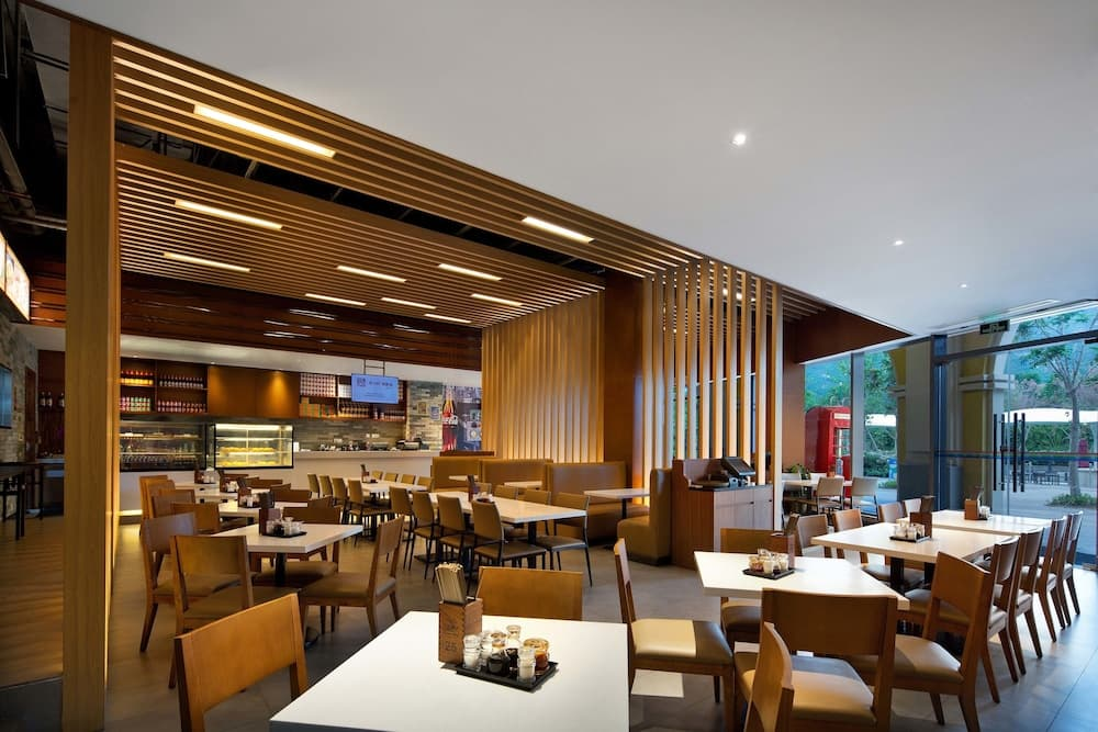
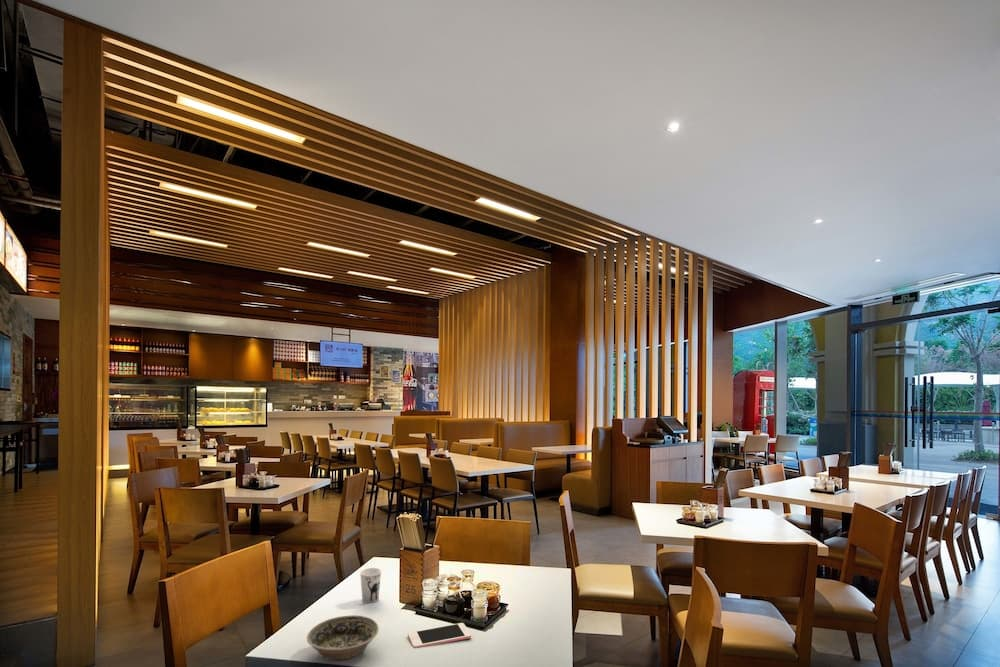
+ cell phone (439, 635)
+ cup (370, 585)
+ bowl (343, 640)
